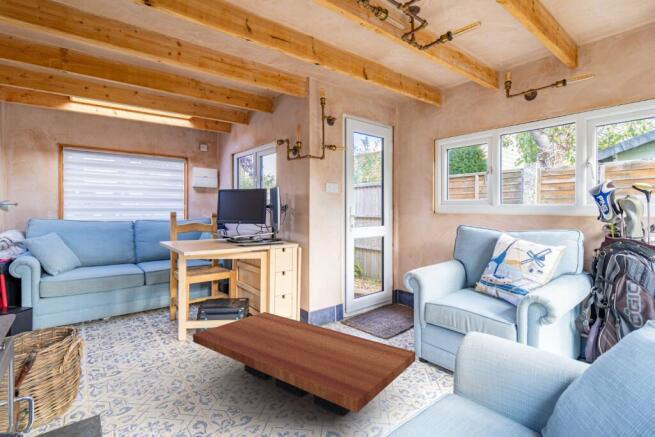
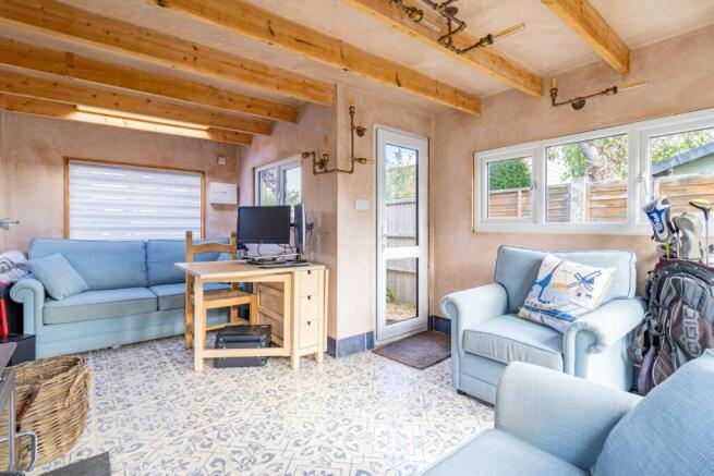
- coffee table (296, 364)
